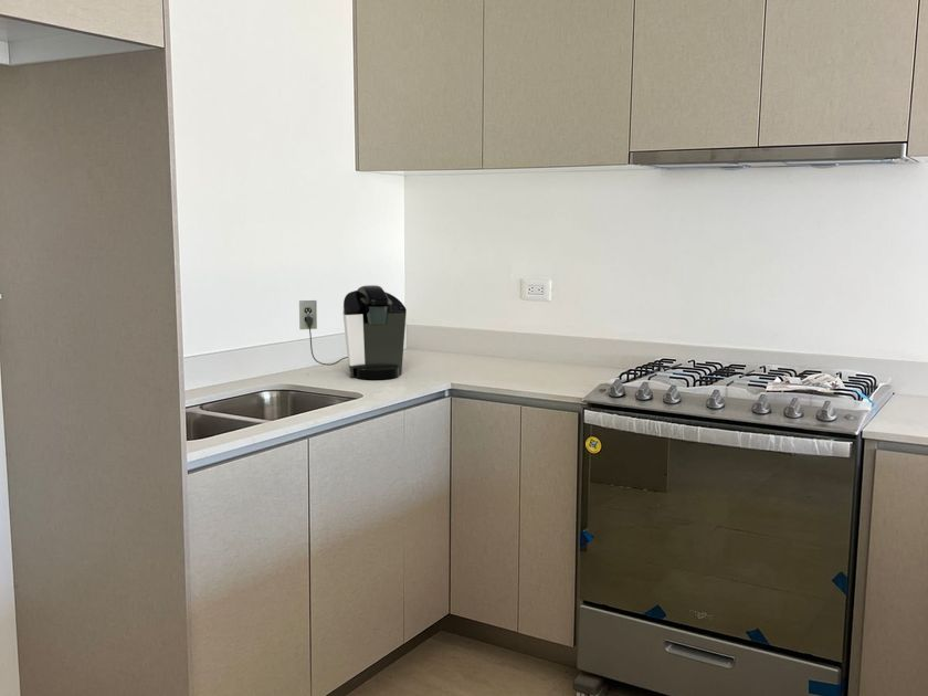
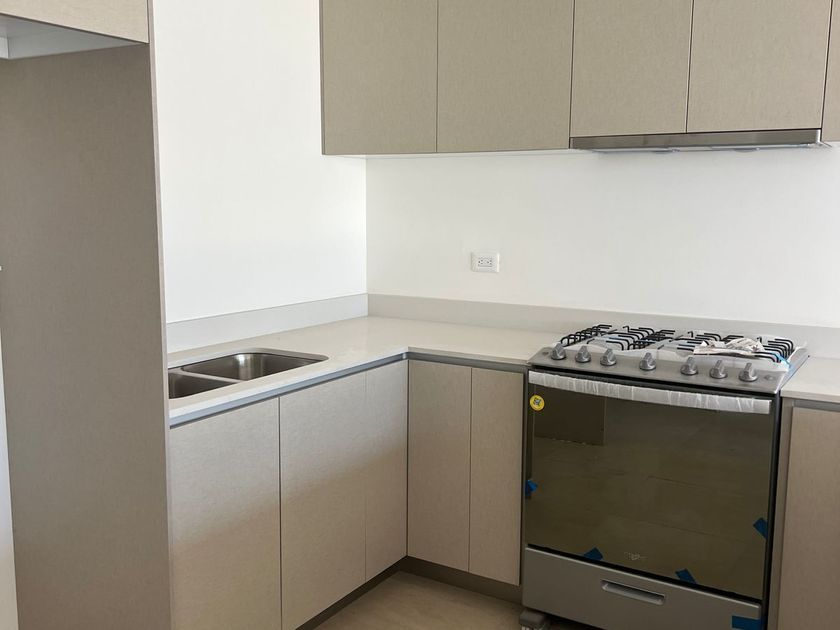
- coffee maker (356, 330)
